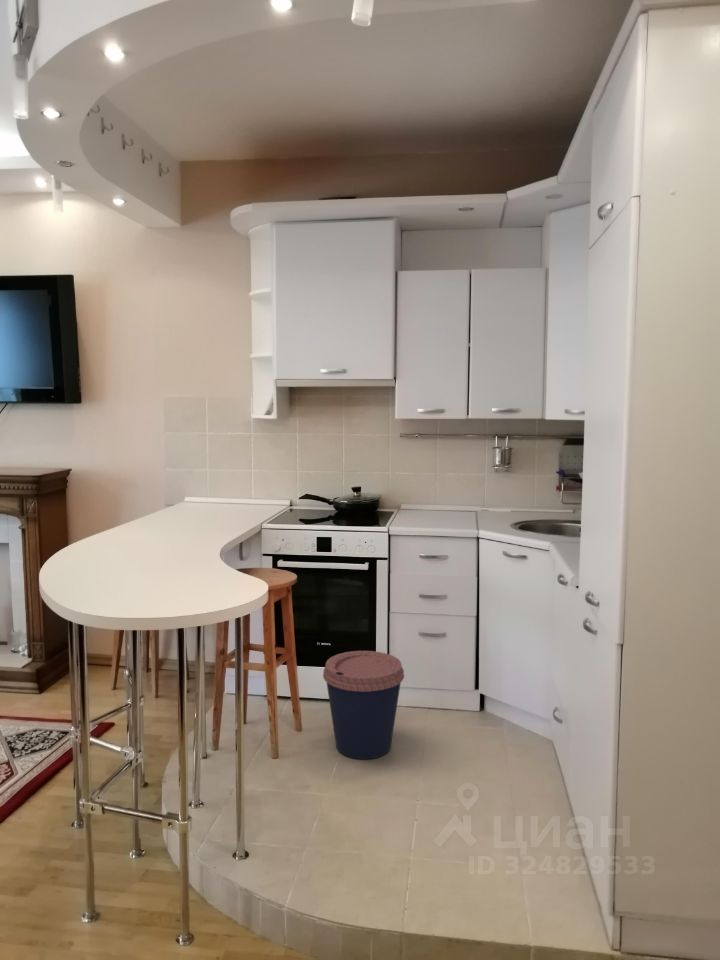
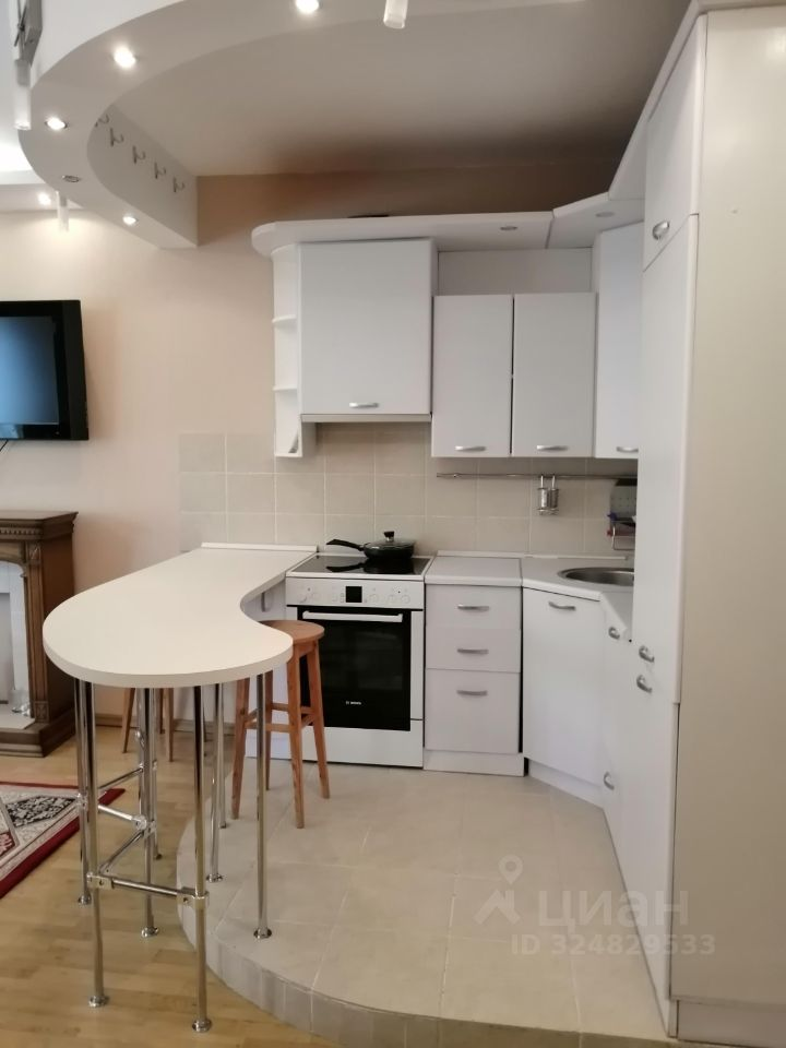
- coffee cup (363, 705)
